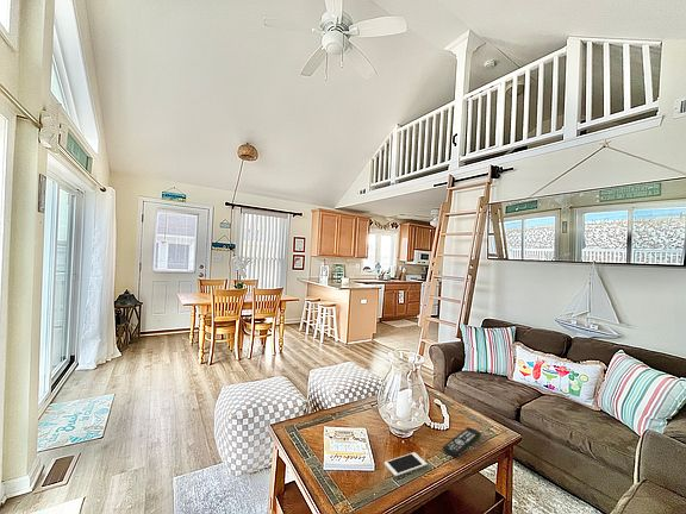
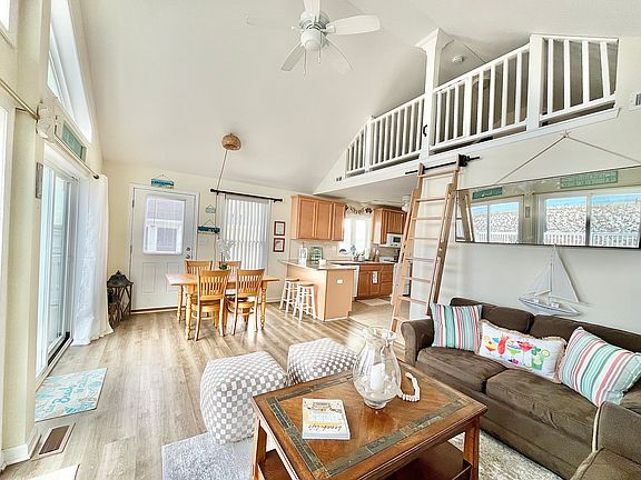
- cell phone (405, 463)
- remote control (462, 441)
